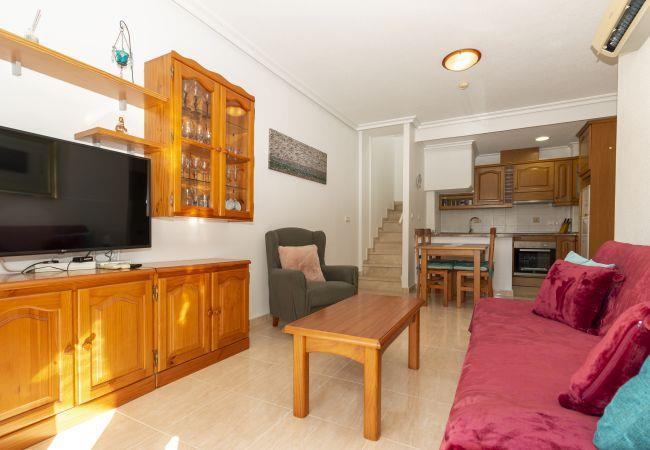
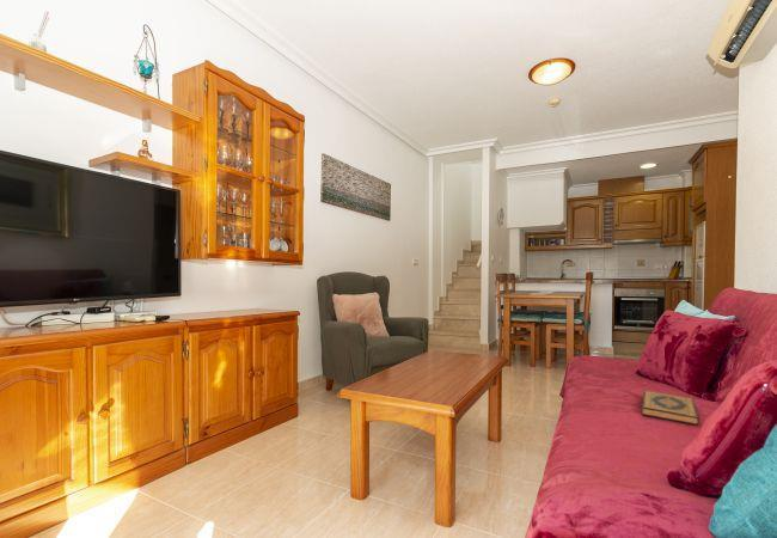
+ hardback book (668, 405)
